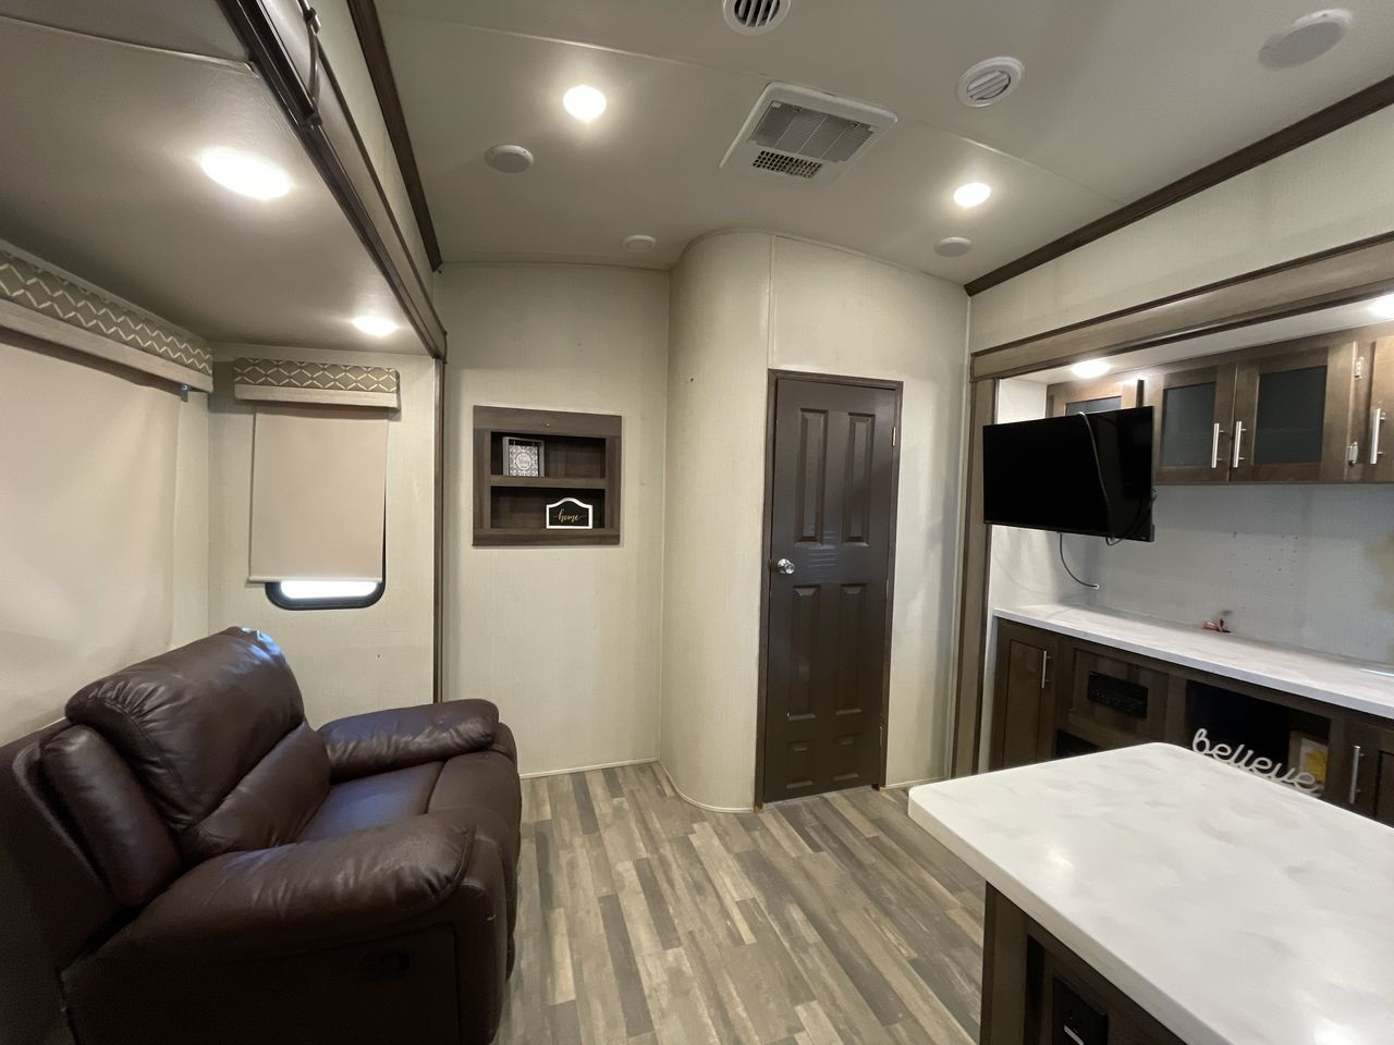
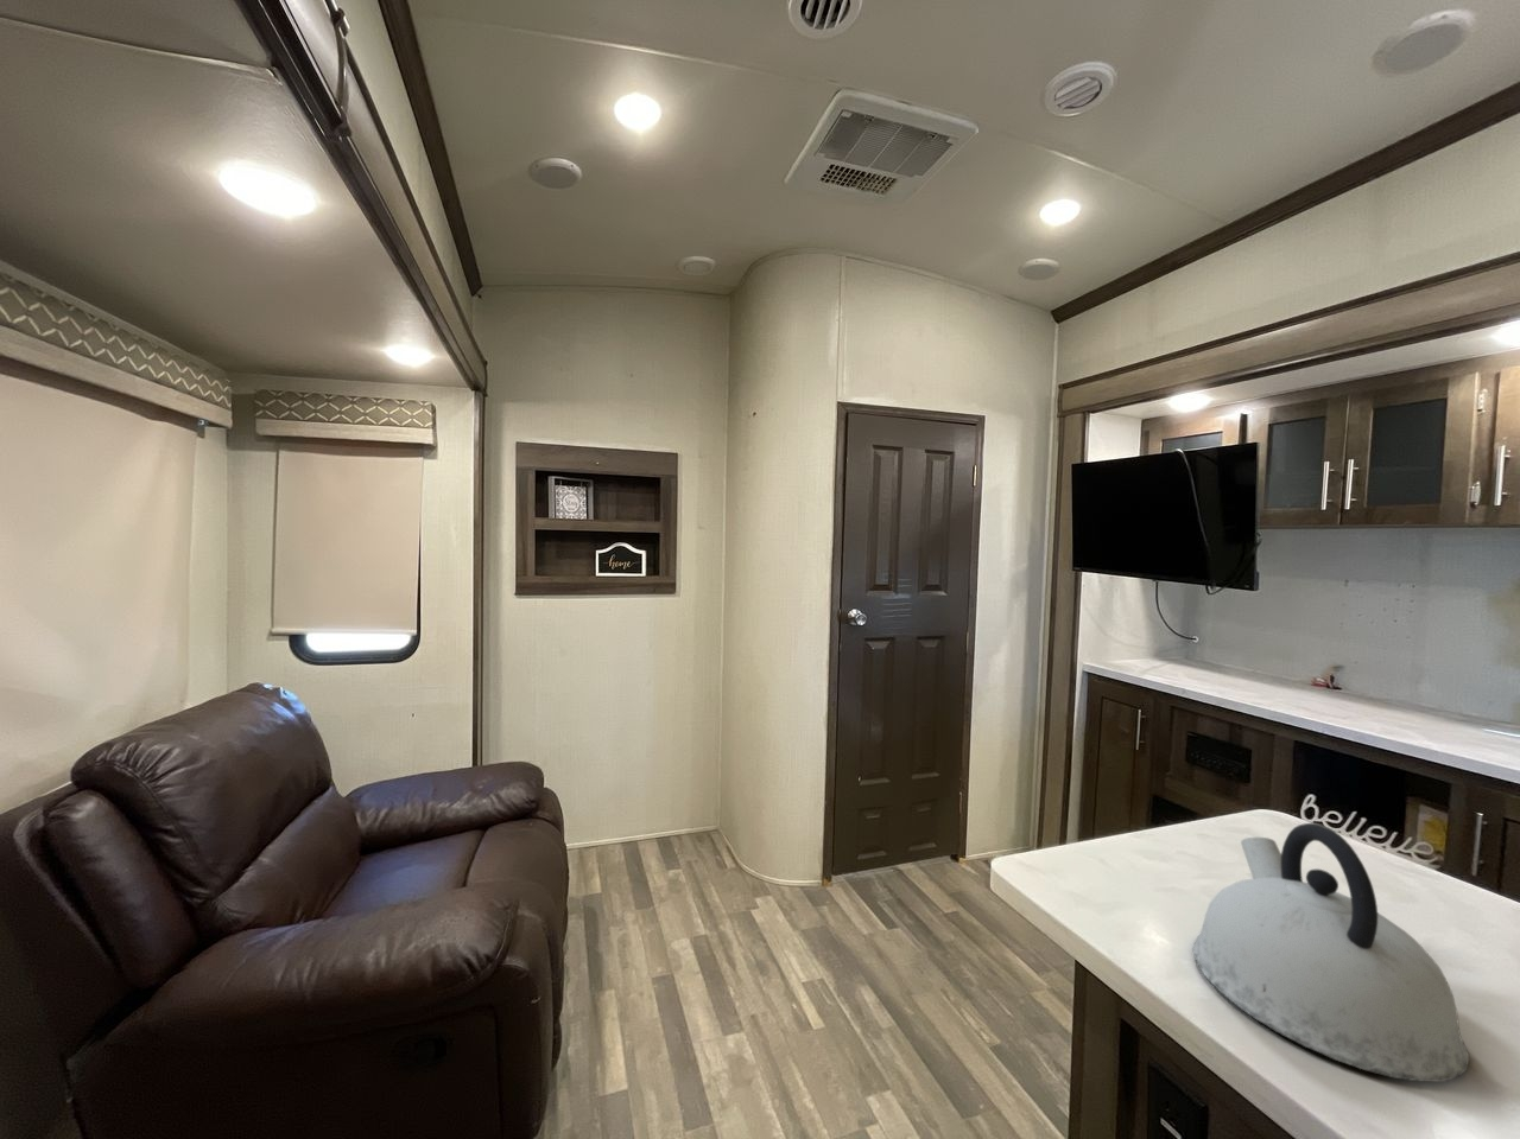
+ kettle (1313, 906)
